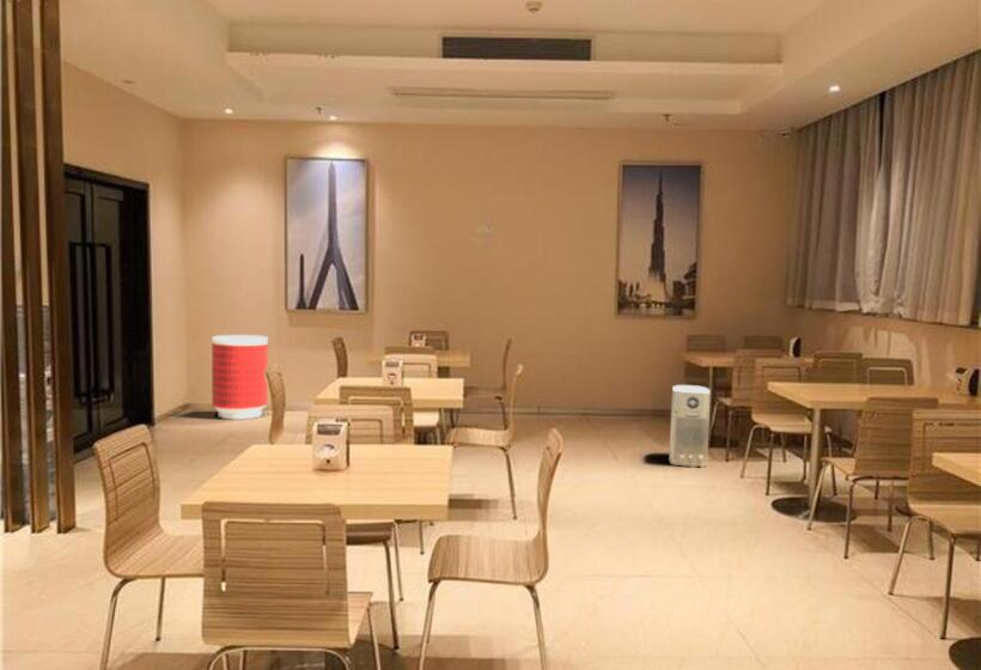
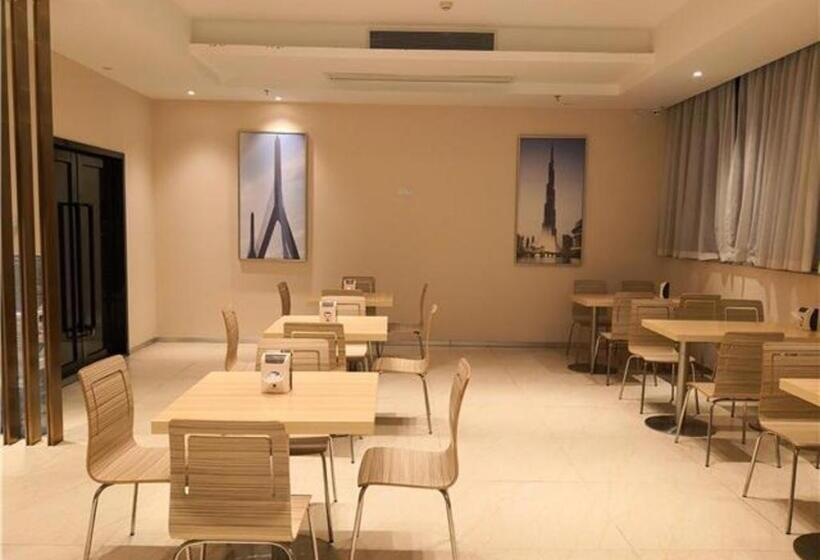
- trash can (239, 376)
- air purifier (689, 425)
